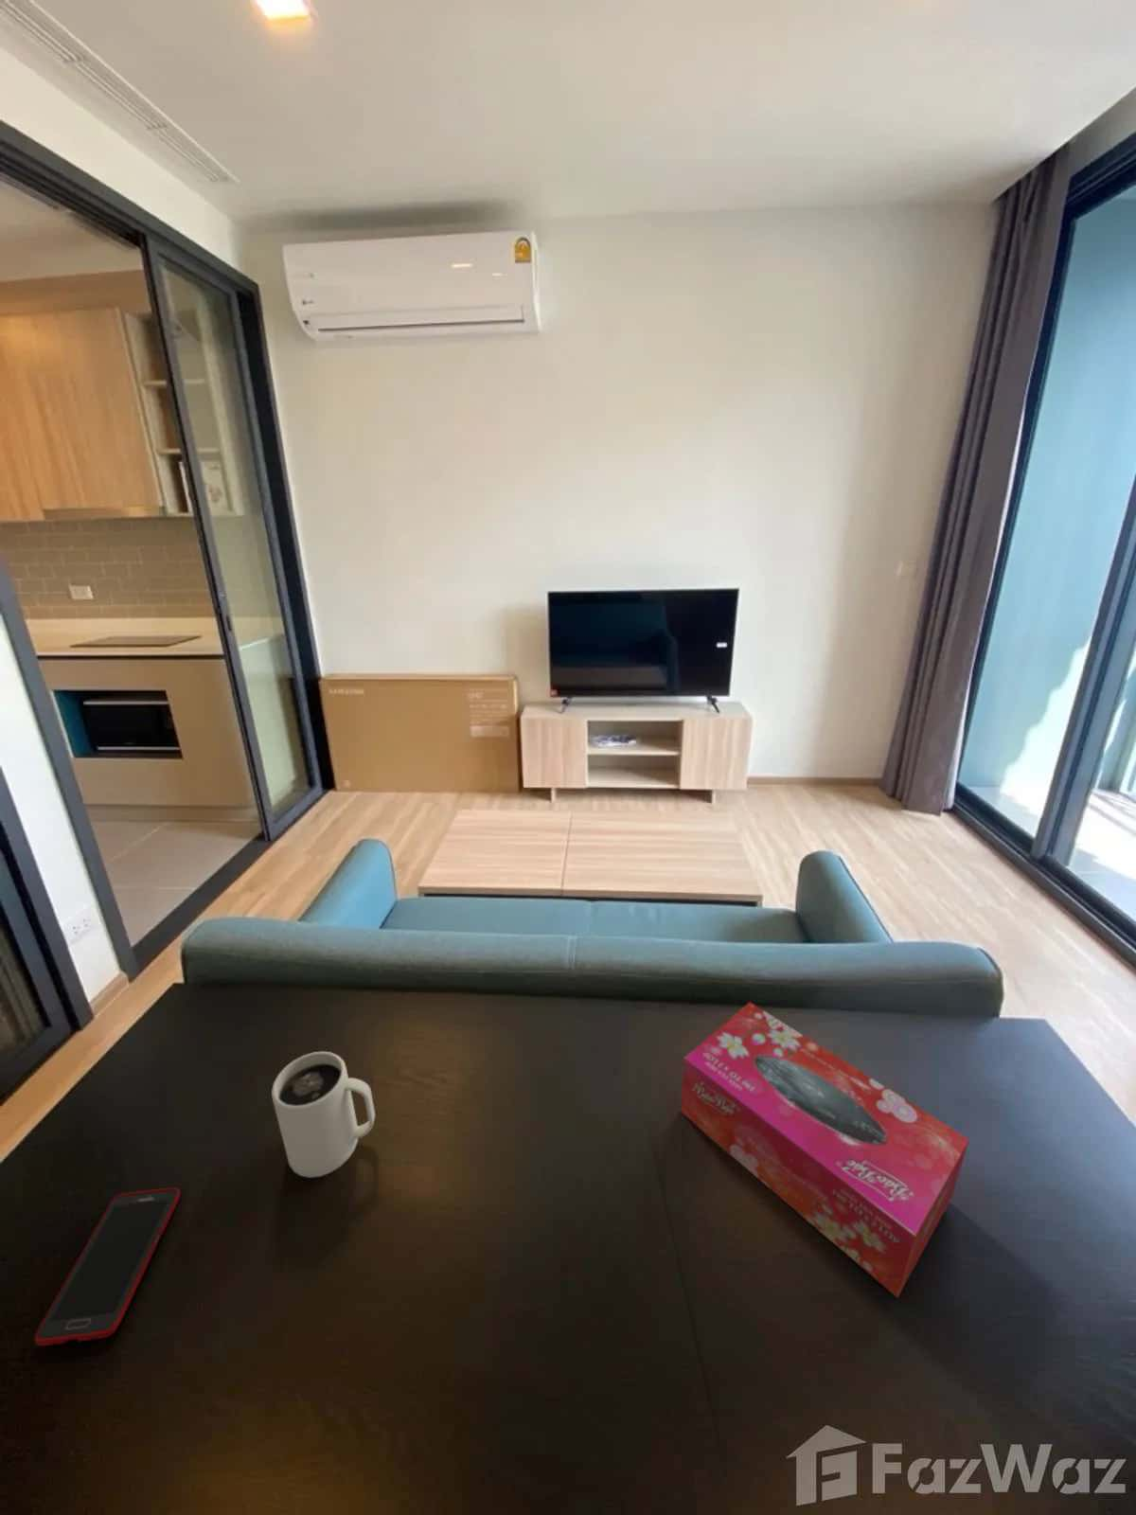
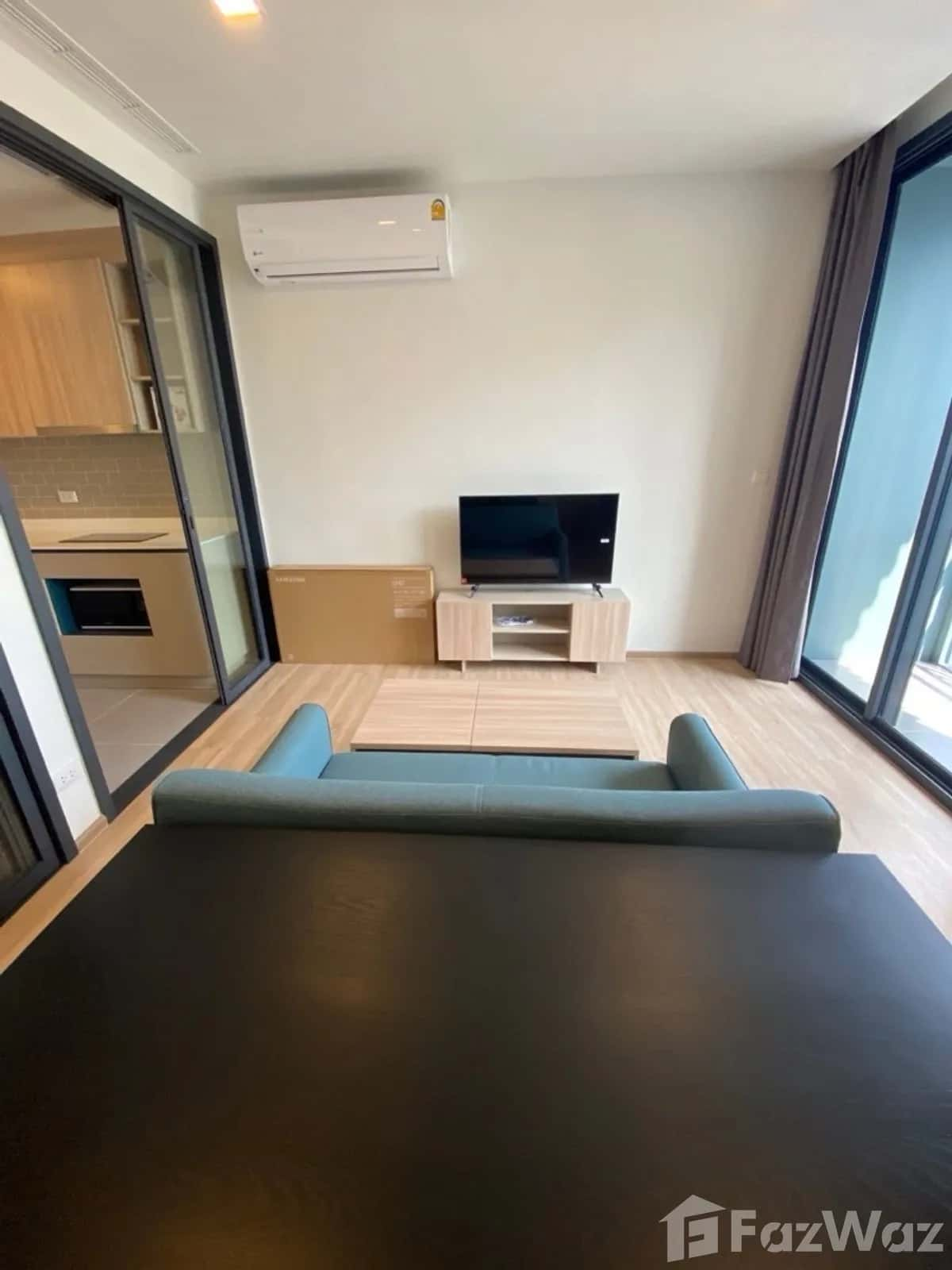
- cell phone (115, 1259)
- tissue box (810, 1124)
- mug (327, 1112)
